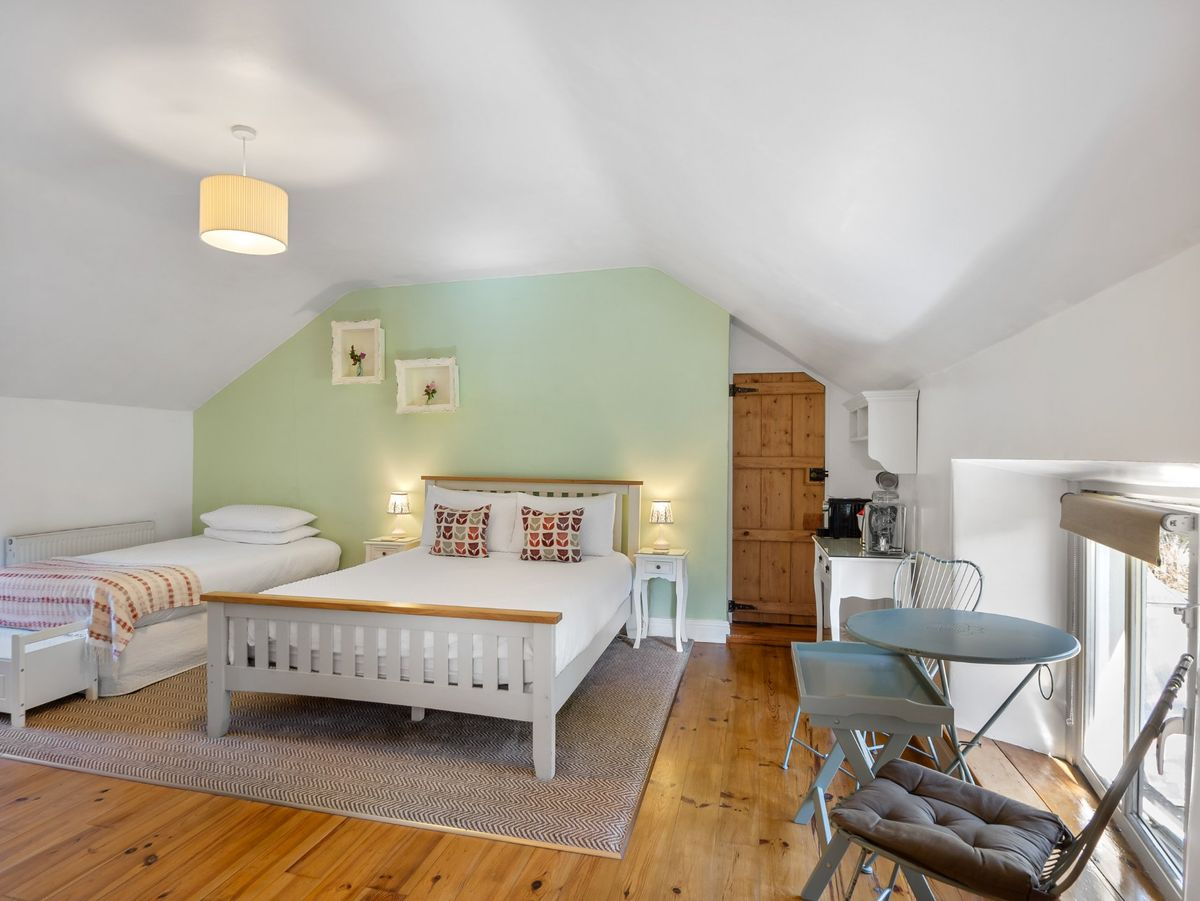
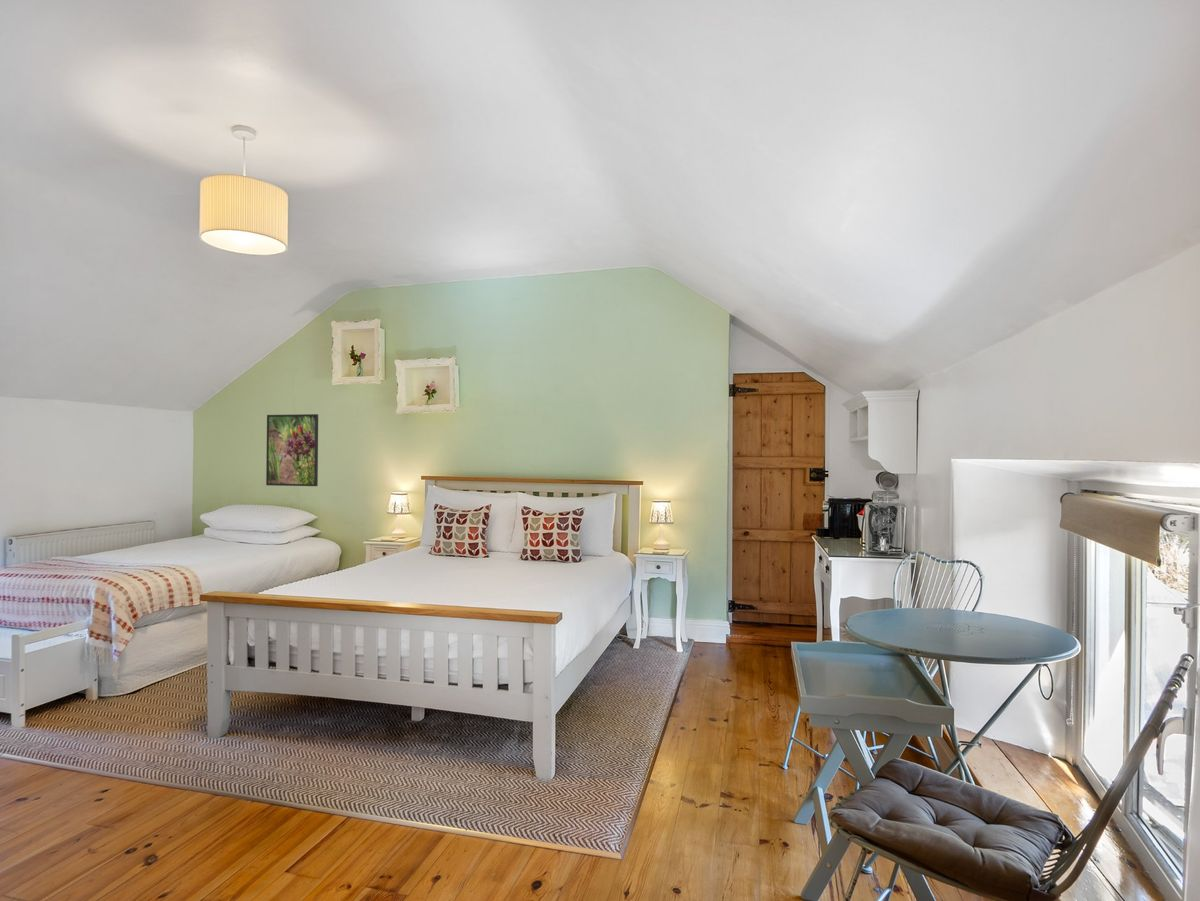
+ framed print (292, 450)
